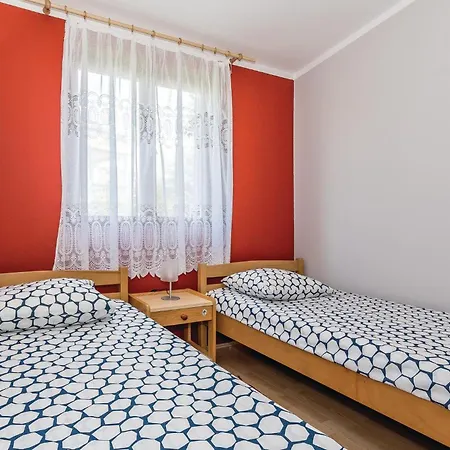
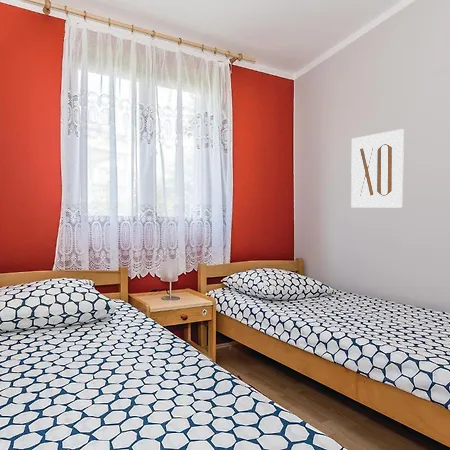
+ wall art (375, 171)
